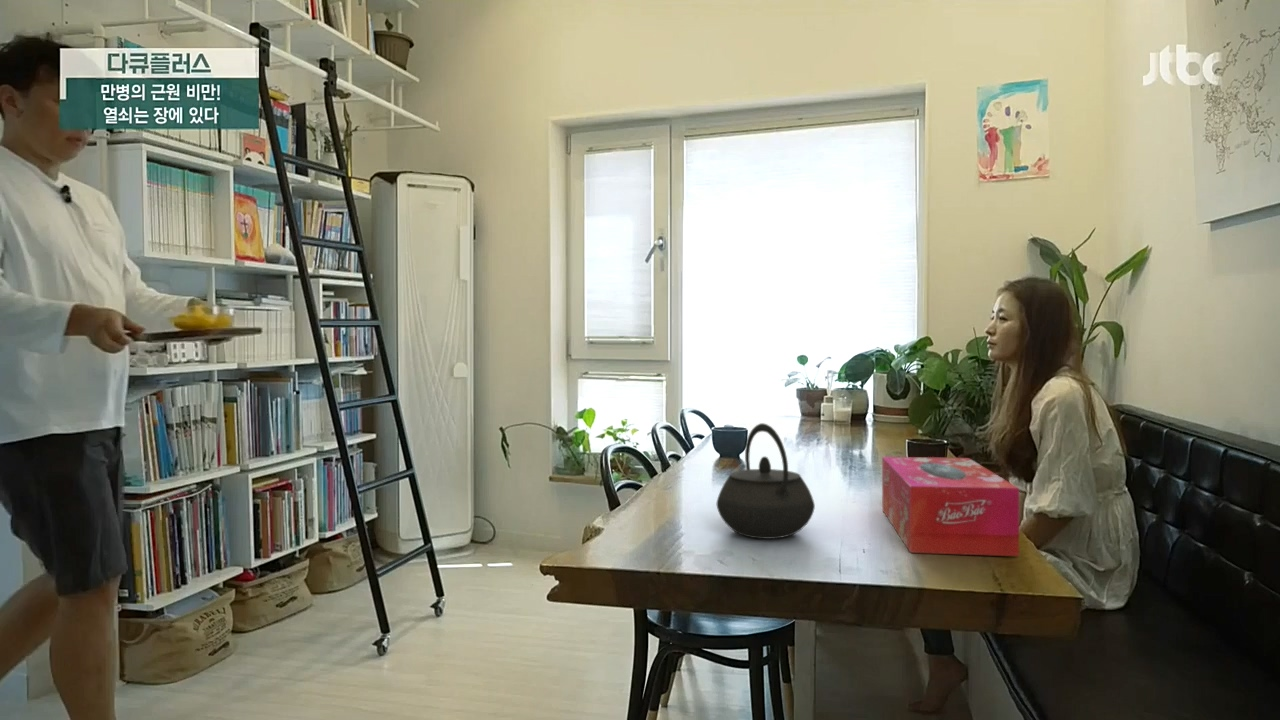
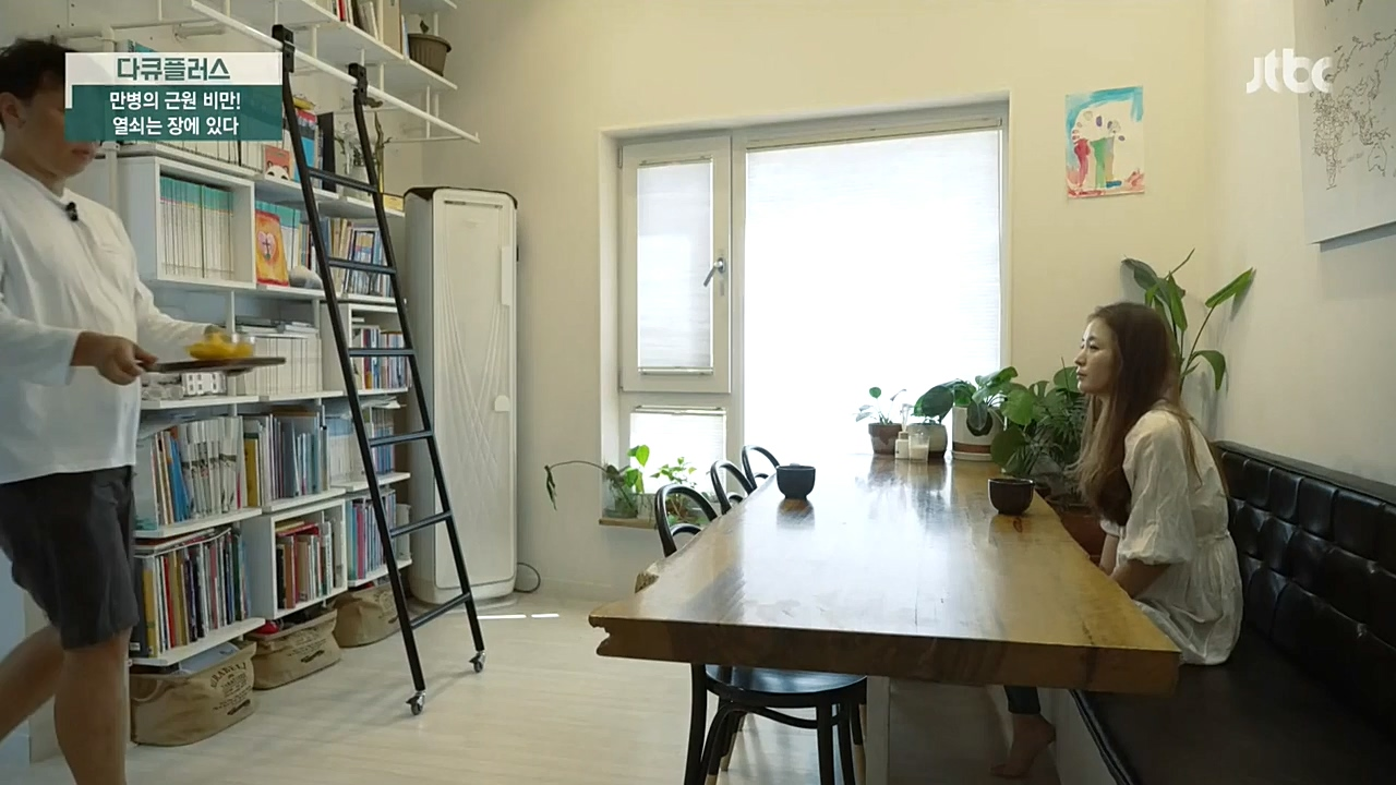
- tissue box (942, 500)
- kettle (762, 476)
